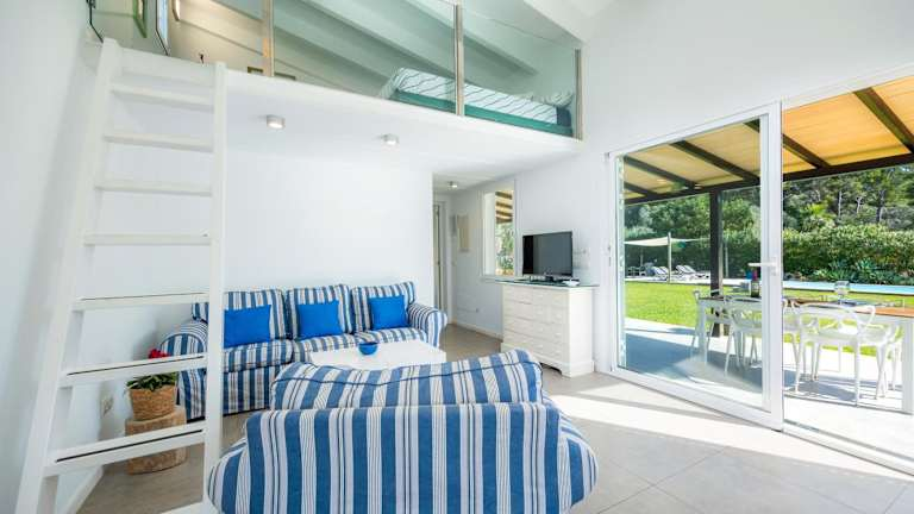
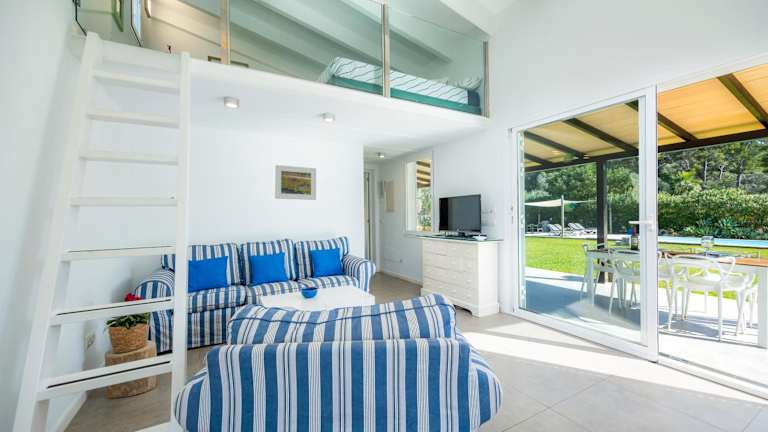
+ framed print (296, 183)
